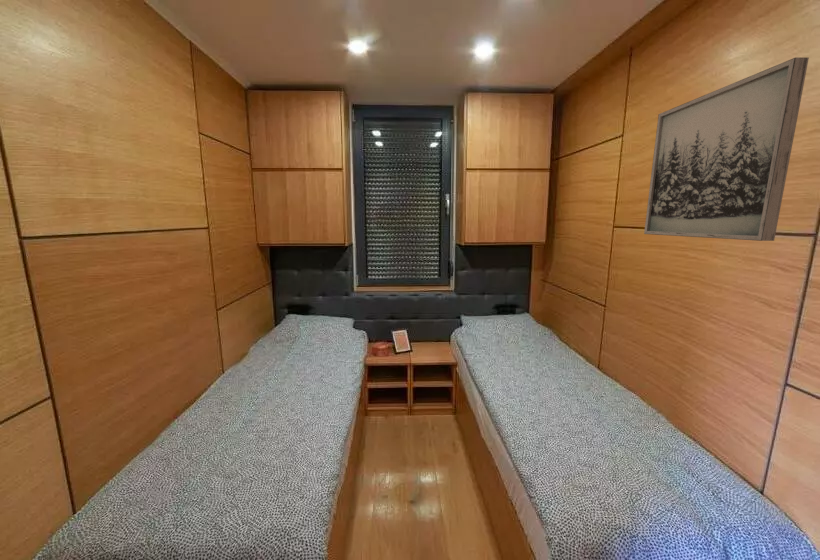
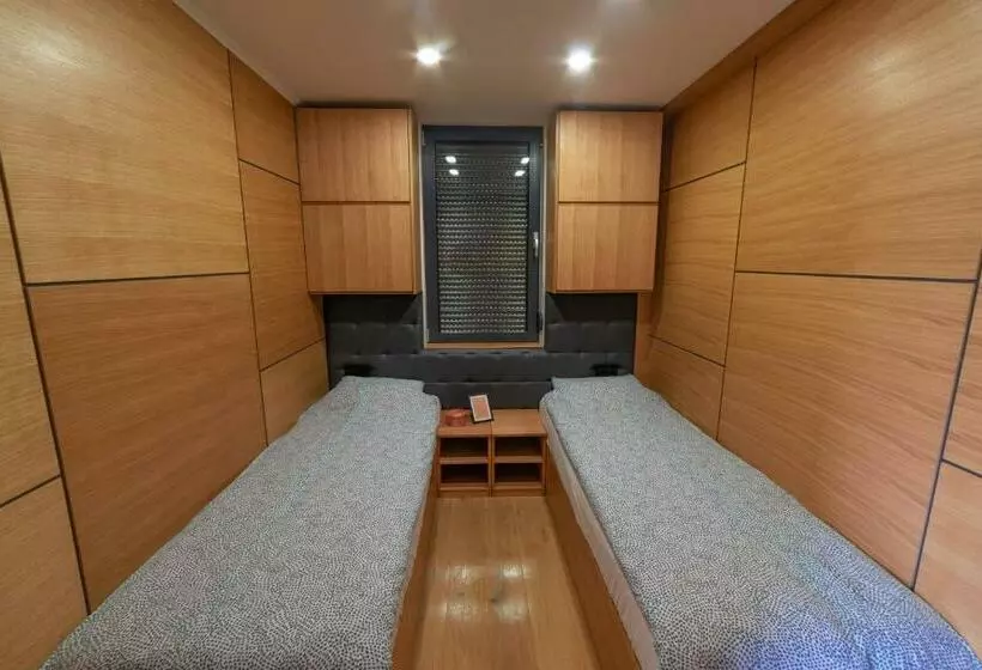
- wall art (706, 166)
